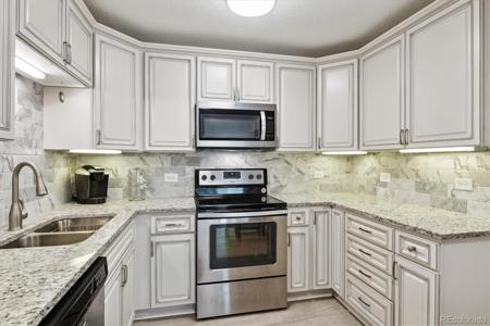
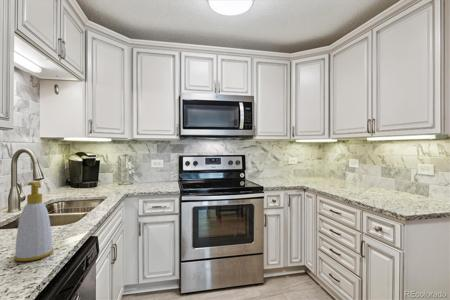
+ soap bottle (34, 218)
